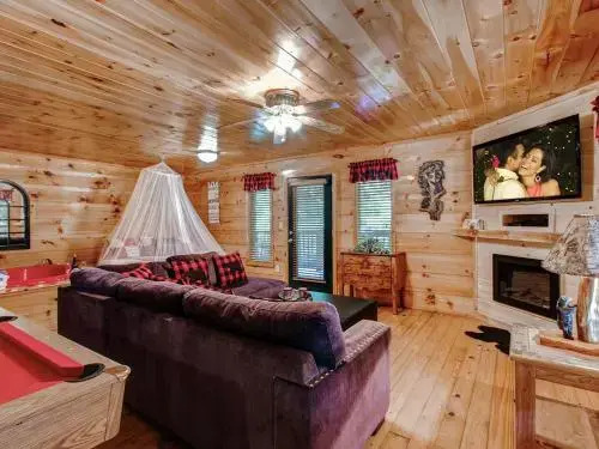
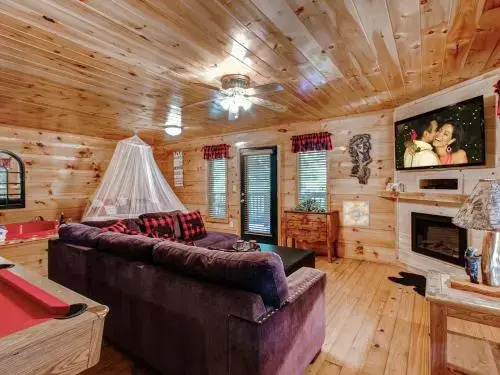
+ wall art (356, 213)
